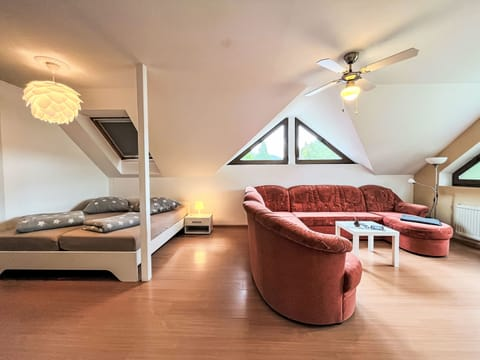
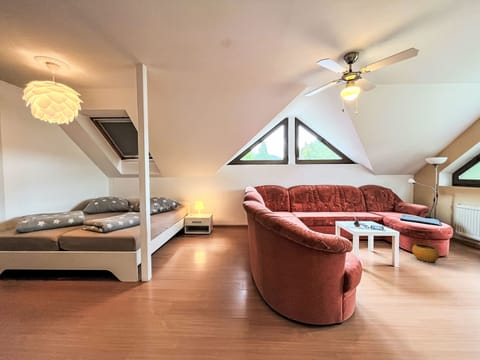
+ clay pot (422, 251)
